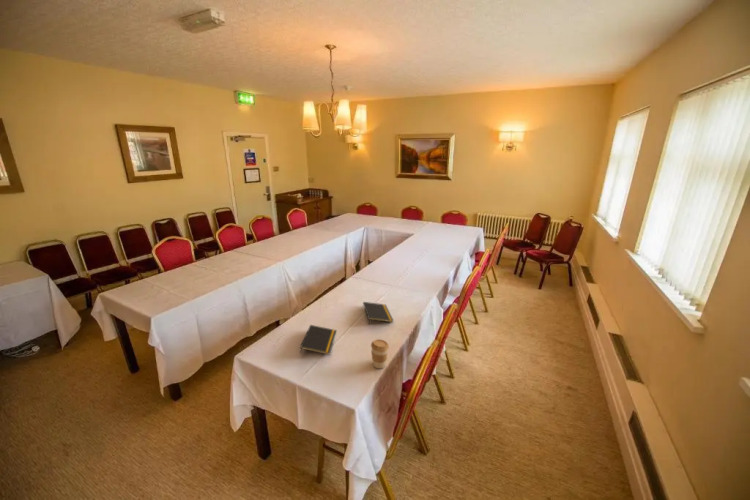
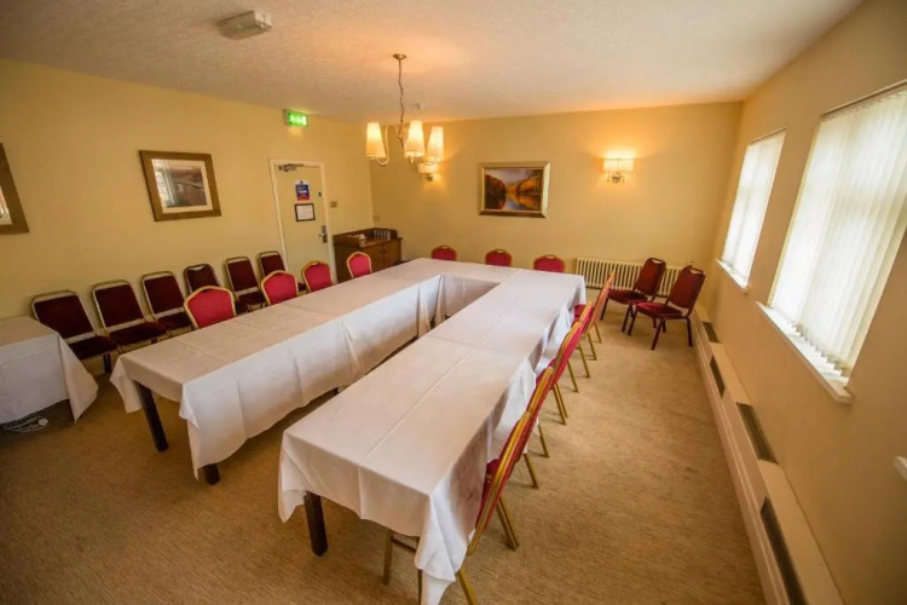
- notepad (319, 338)
- coffee cup (379, 353)
- notepad (377, 311)
